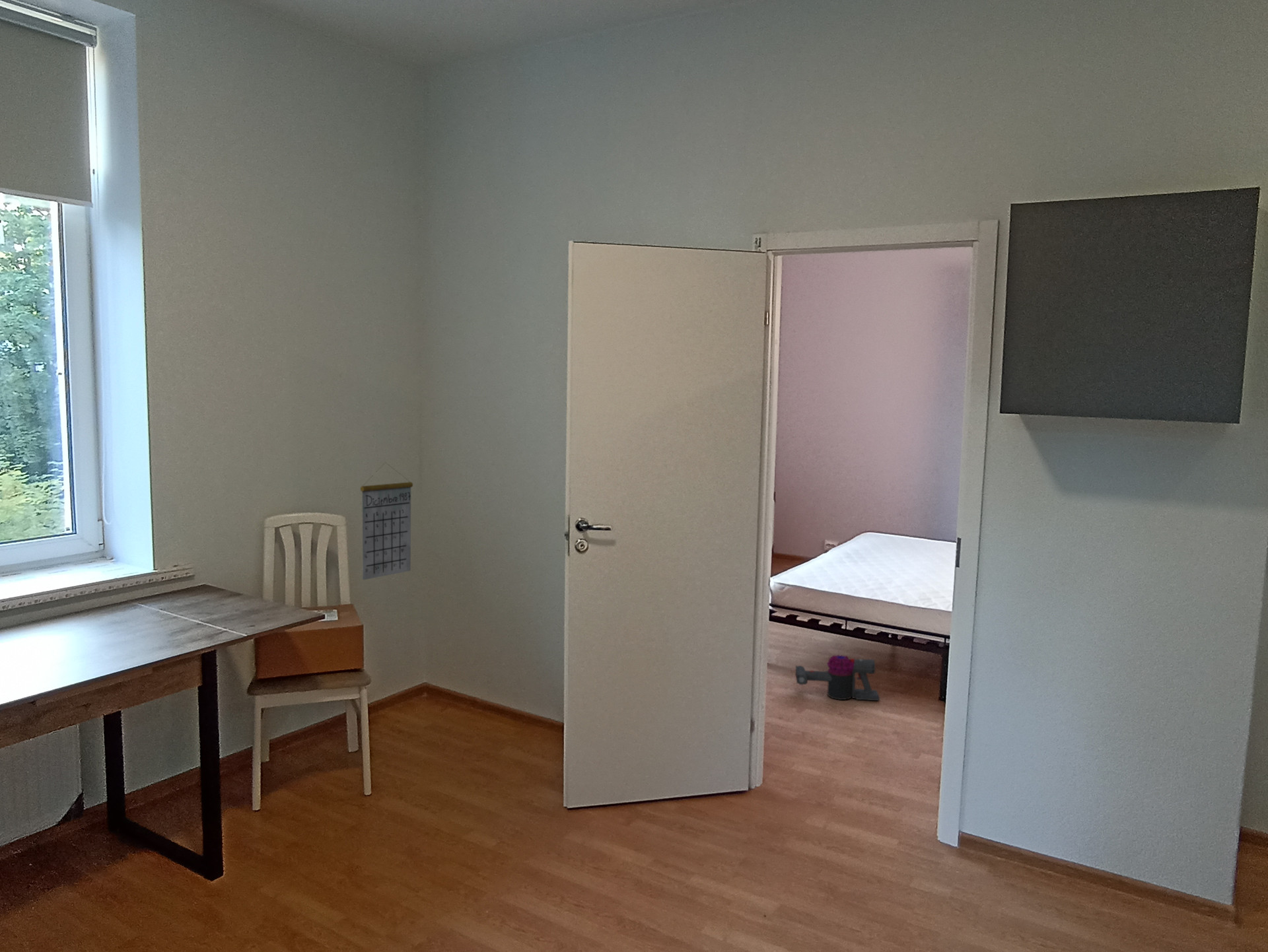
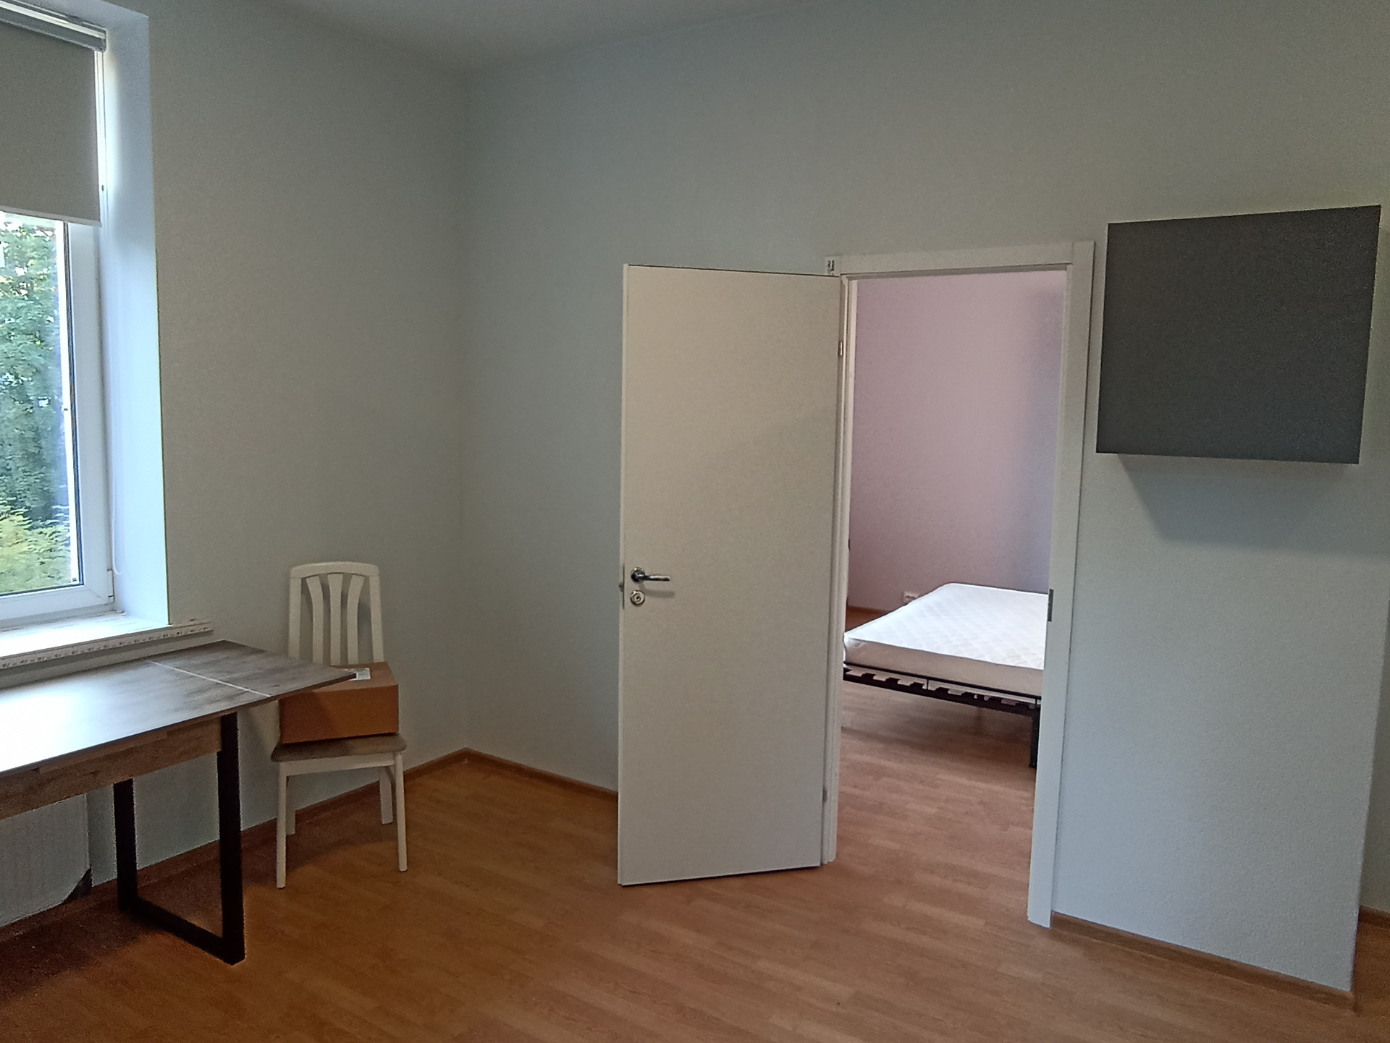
- vacuum cleaner (837, 676)
- calendar (387, 519)
